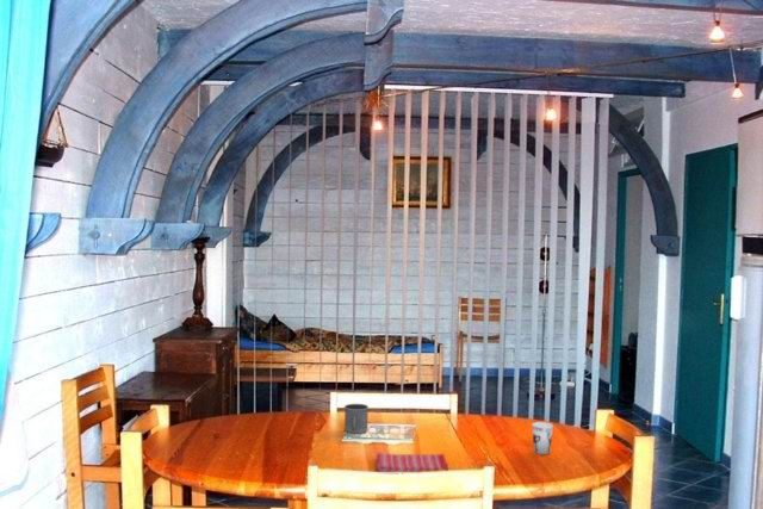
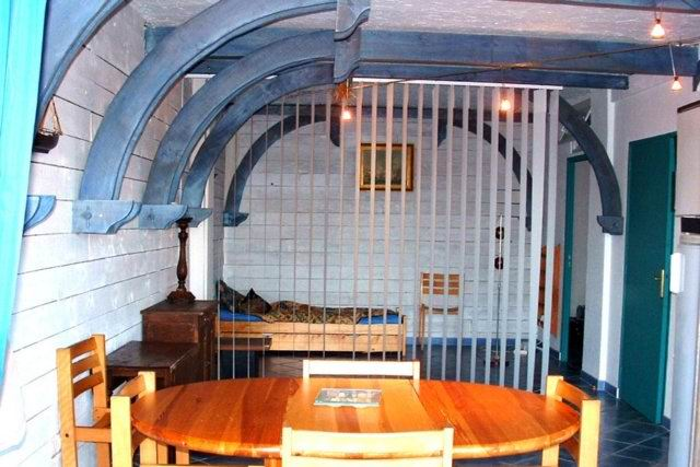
- mug (355, 418)
- cup (541, 437)
- dish towel (411, 463)
